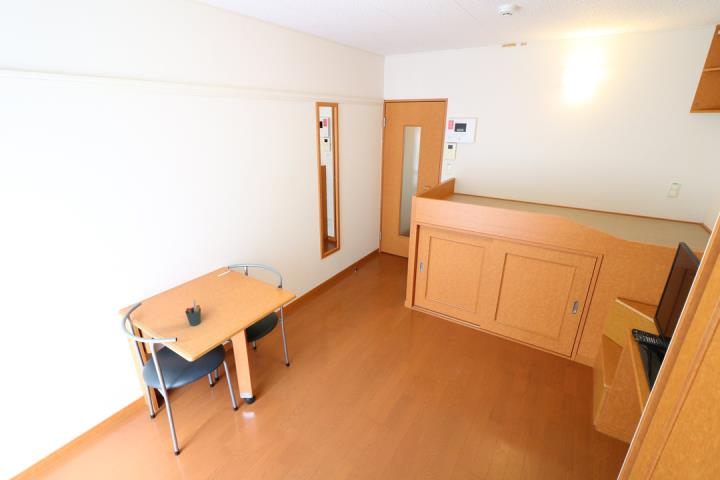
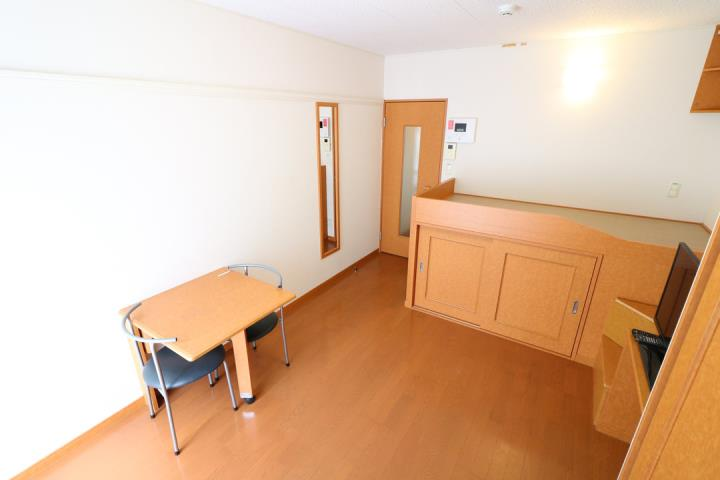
- pen holder (193, 313)
